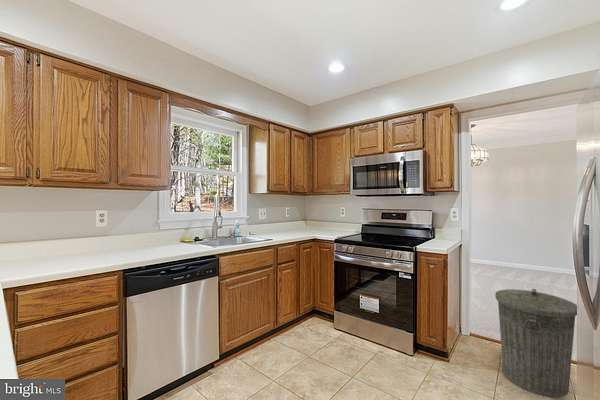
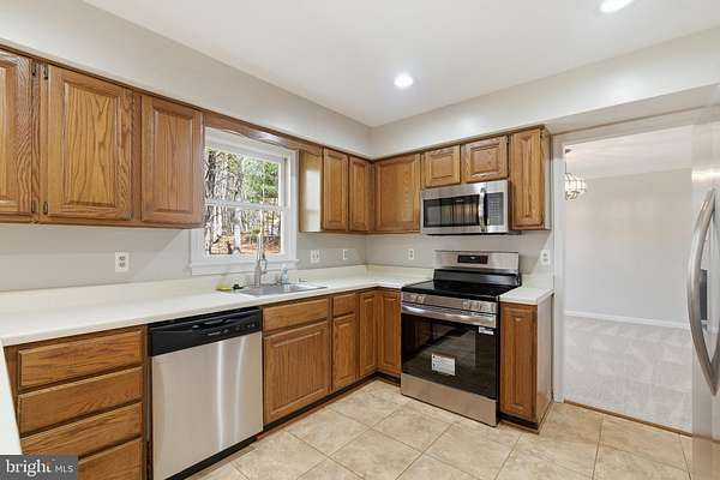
- trash can (534, 334)
